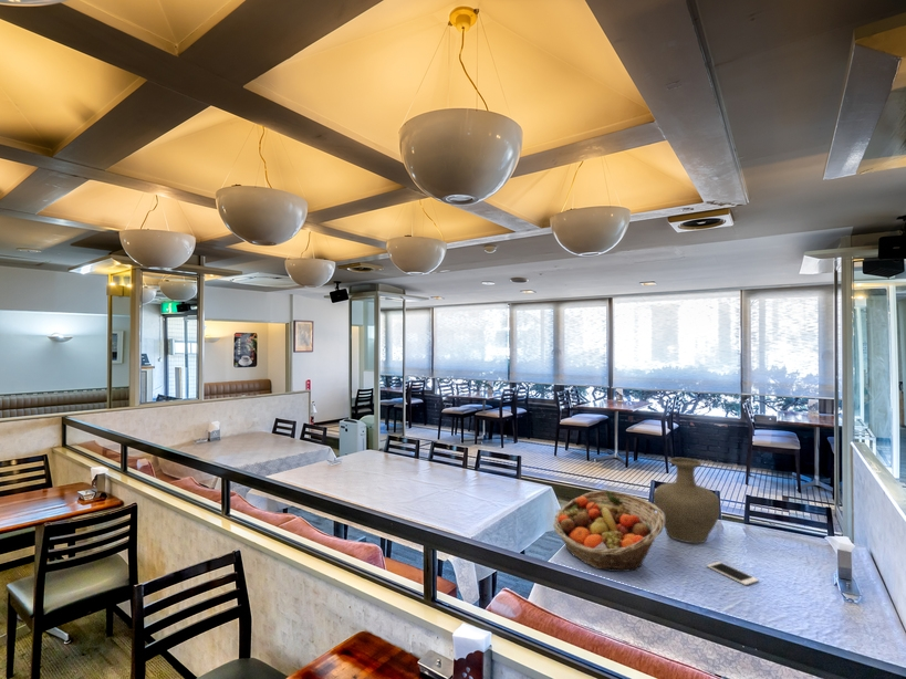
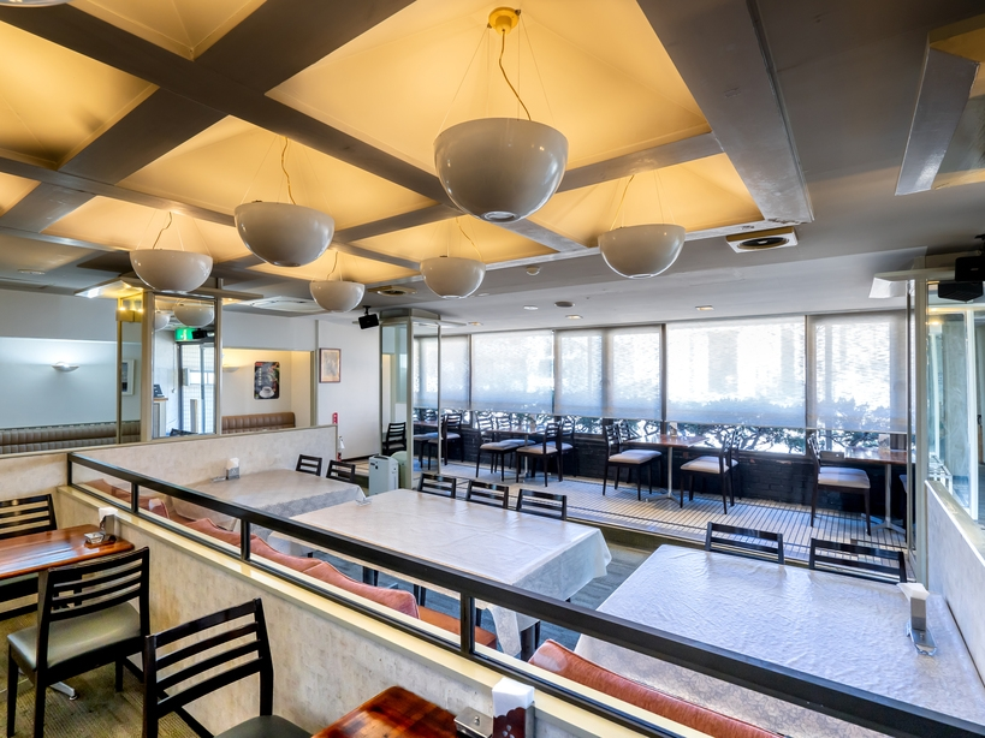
- vase (686, 499)
- cell phone (731, 573)
- fruit basket (606, 527)
